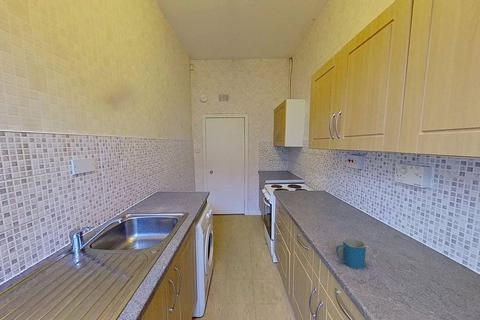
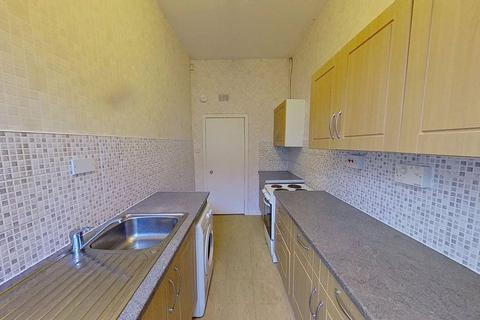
- mug (349, 253)
